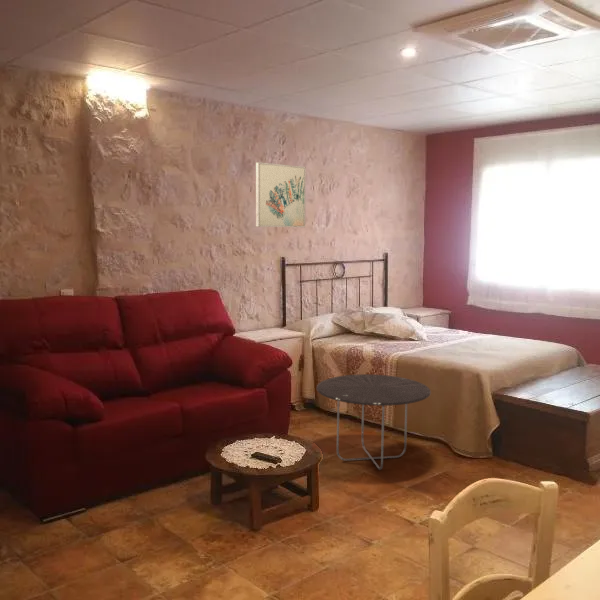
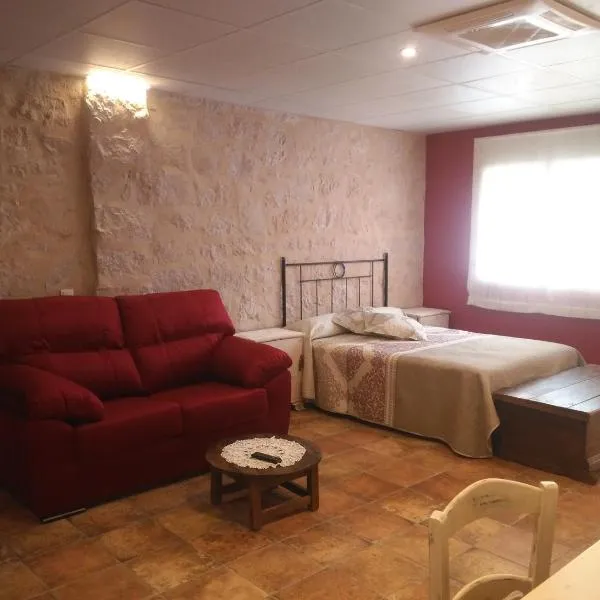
- wall art (281, 196)
- side table (363, 423)
